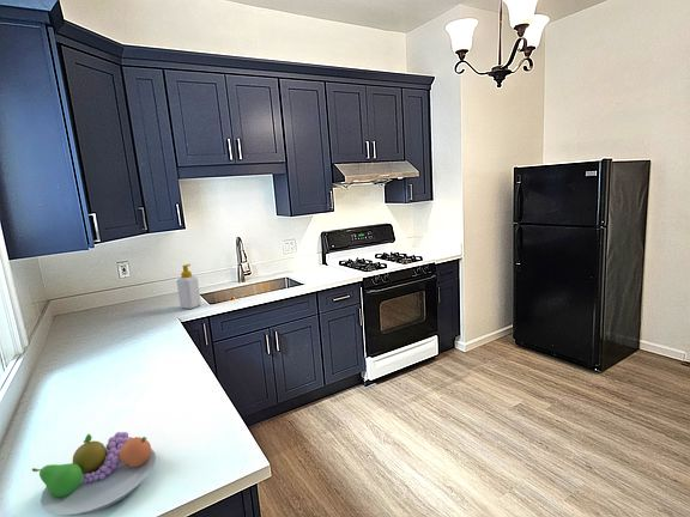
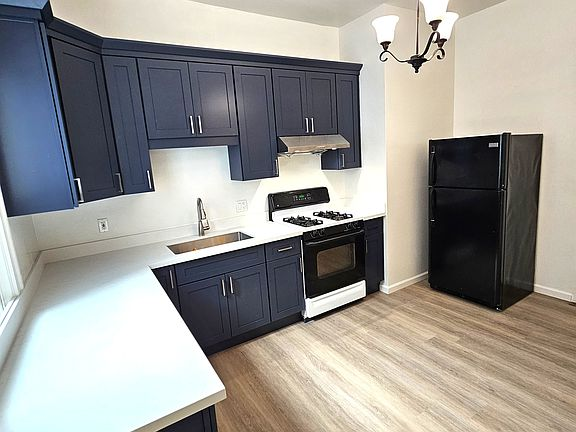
- soap bottle (188, 286)
- fruit bowl (96, 466)
